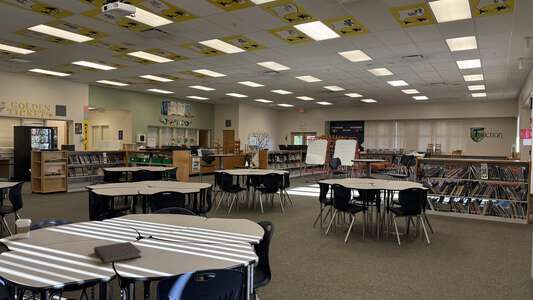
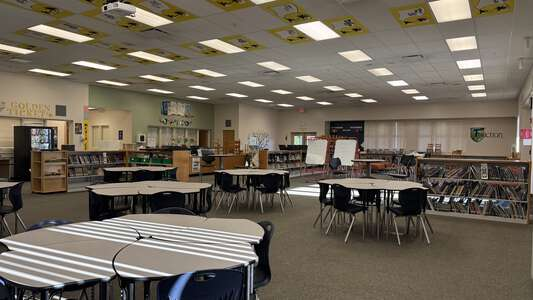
- notebook (117, 251)
- coffee cup (23, 228)
